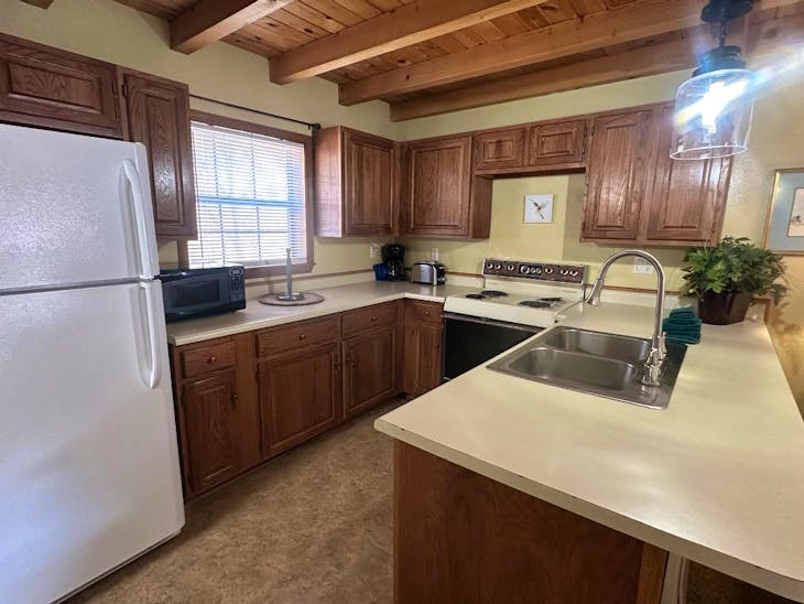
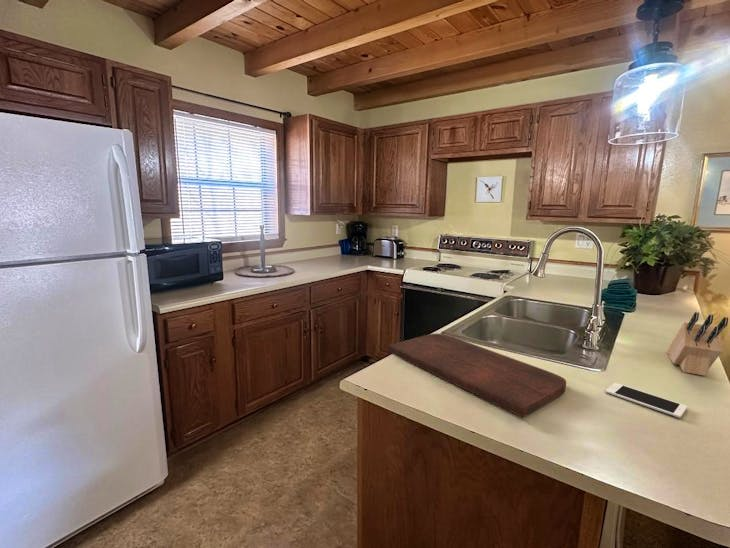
+ cutting board (470, 364)
+ cell phone (644, 398)
+ knife block (696, 337)
